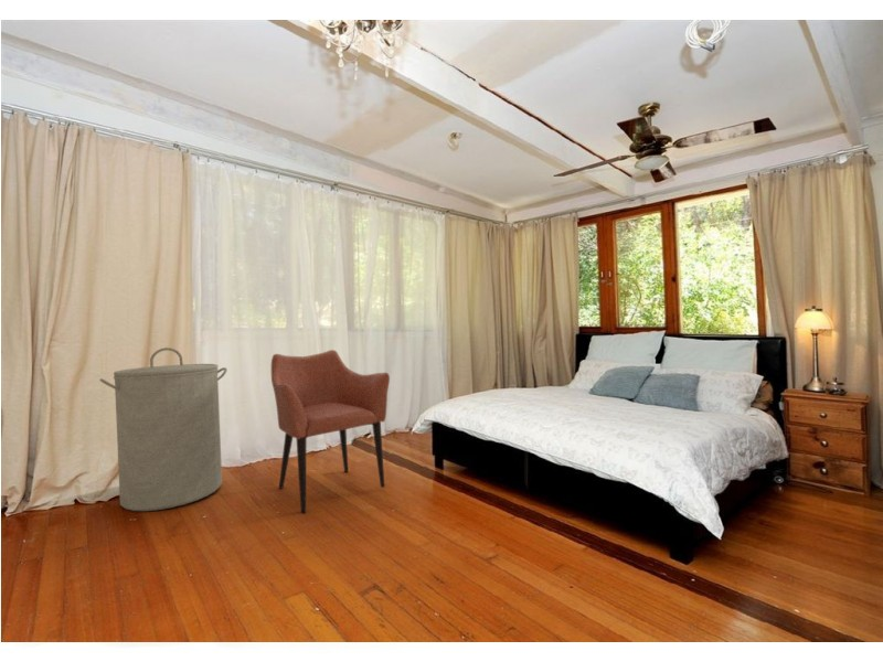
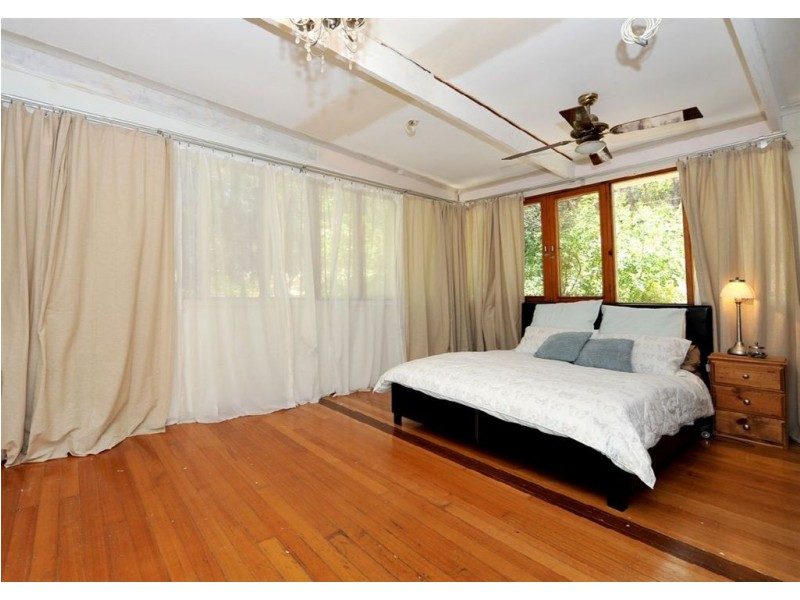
- armchair (323, 419)
- laundry hamper (170, 420)
